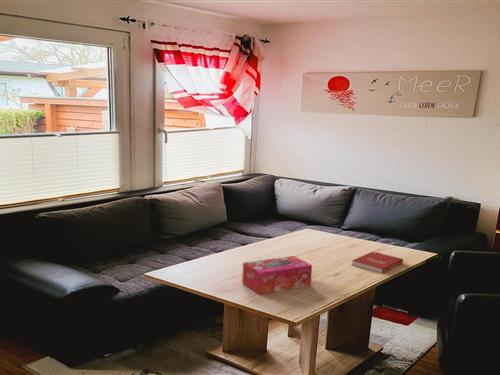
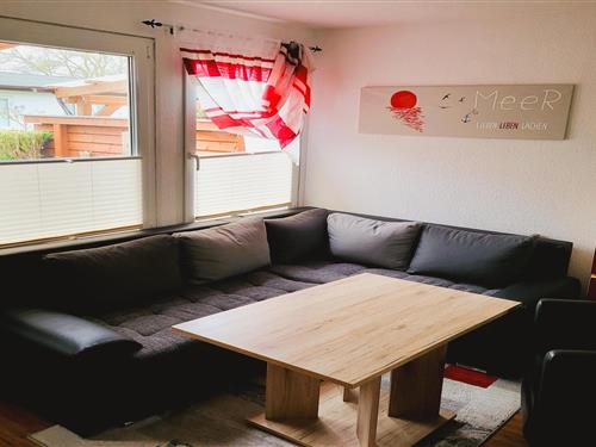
- book (377, 261)
- tissue box (277, 274)
